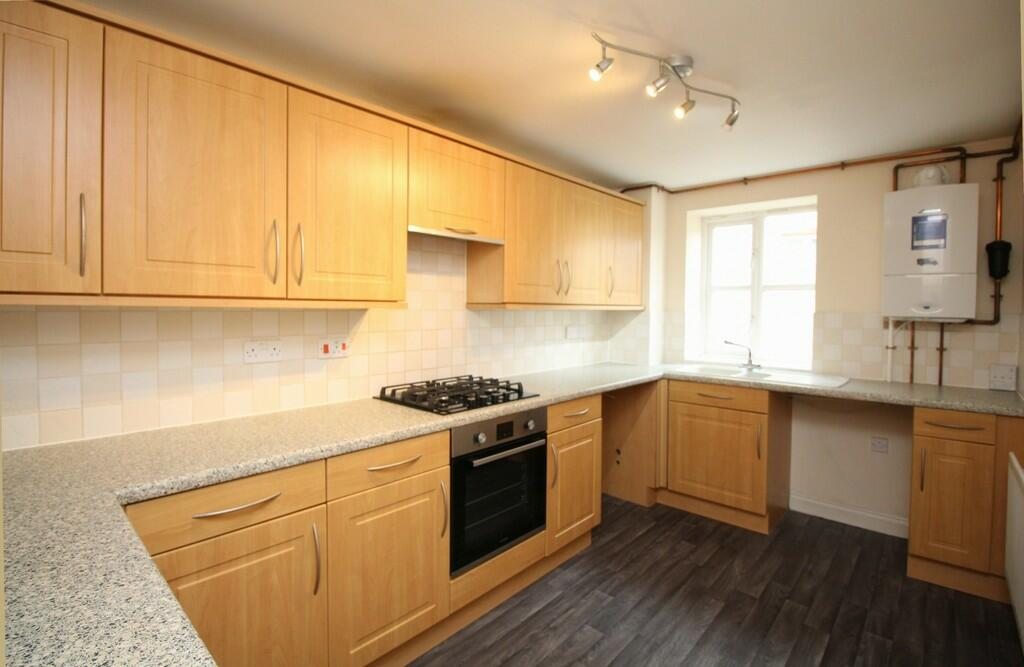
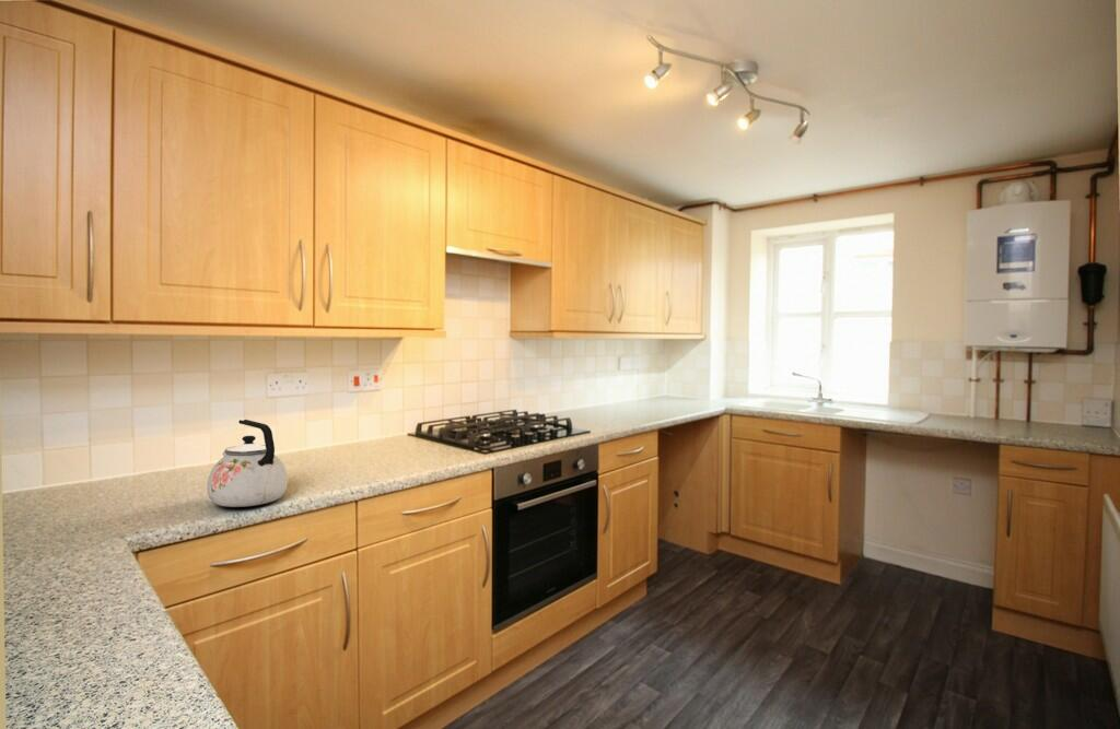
+ kettle (247, 461)
